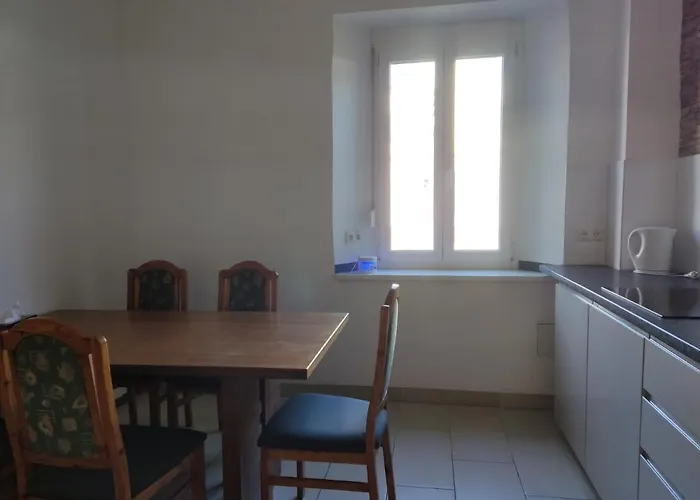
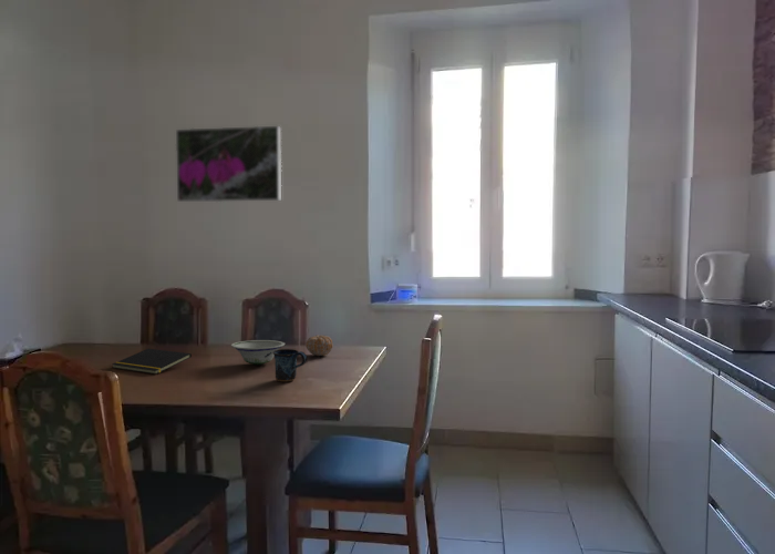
+ notepad (152, 360)
+ bowl (258, 353)
+ mug (288, 366)
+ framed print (228, 164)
+ fruit (319, 345)
